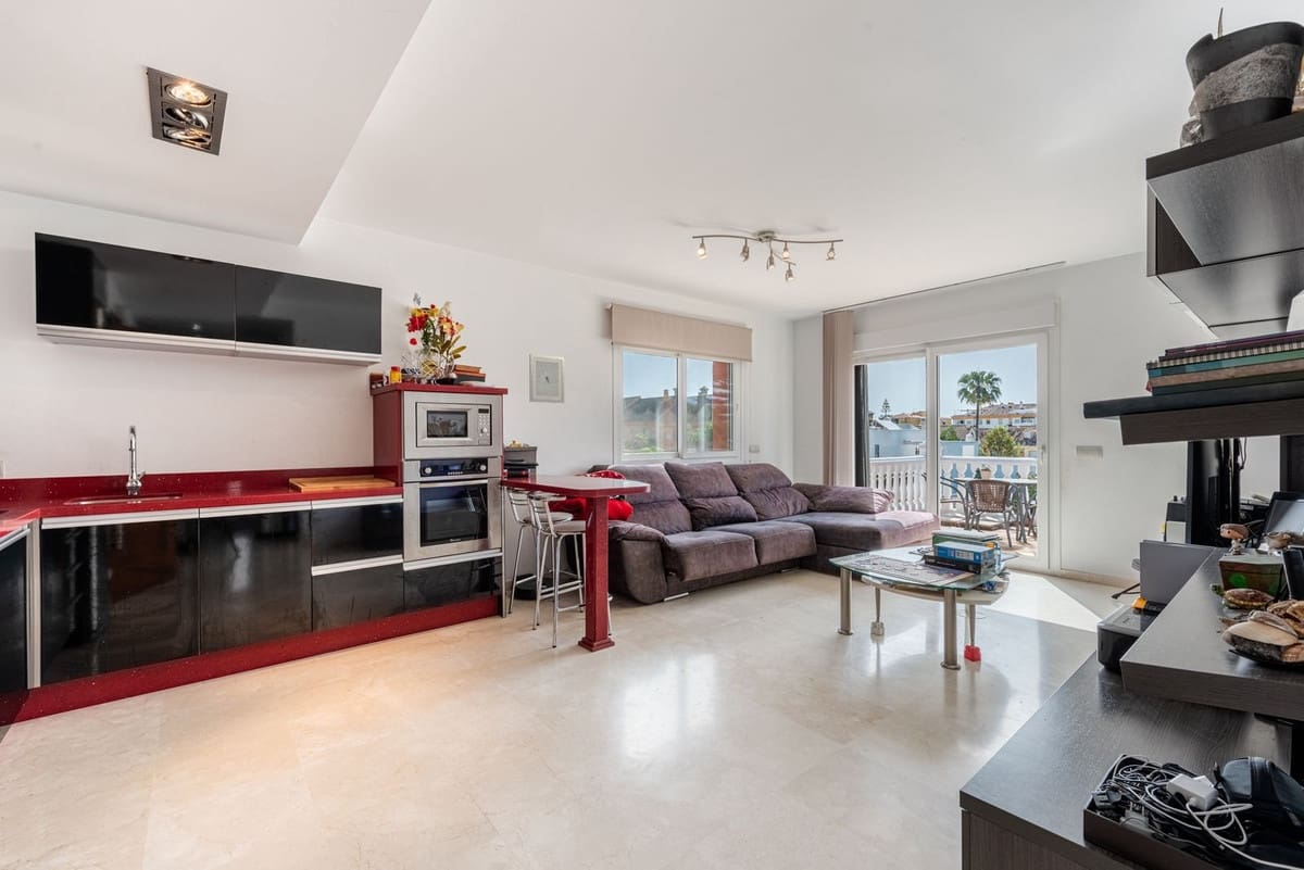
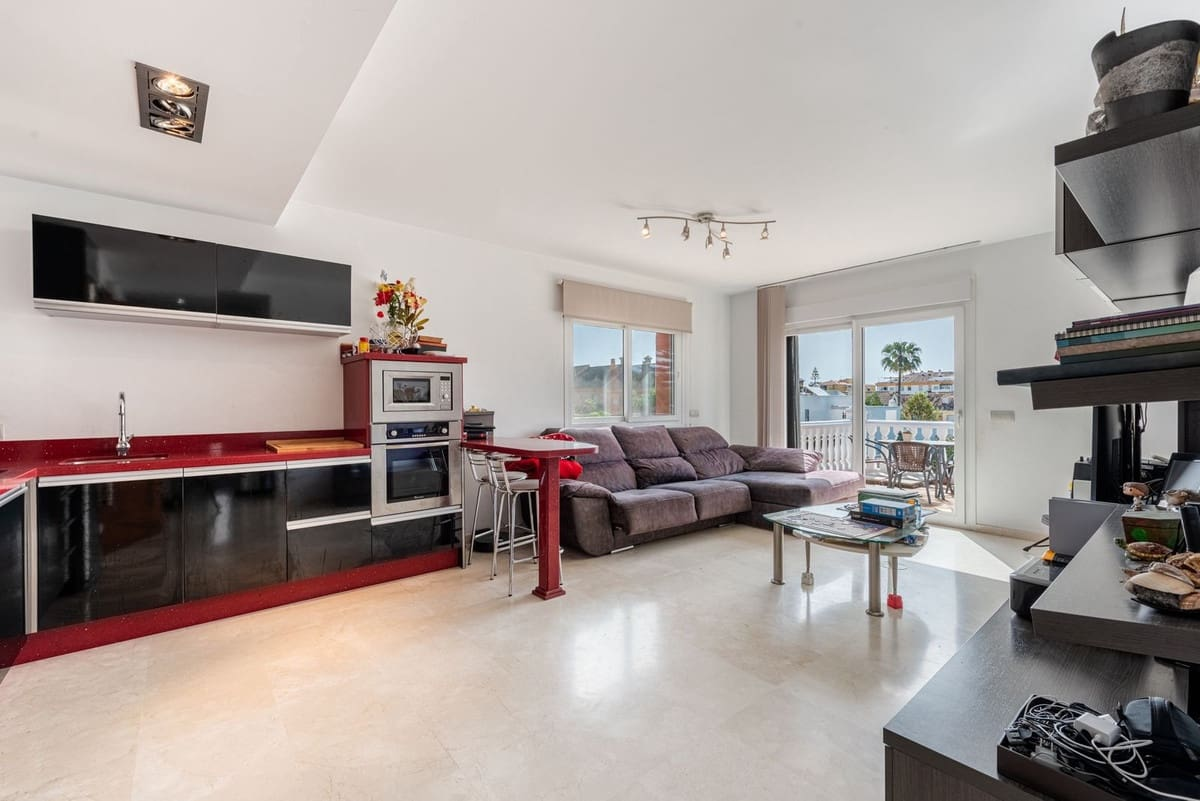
- wall art (547, 379)
